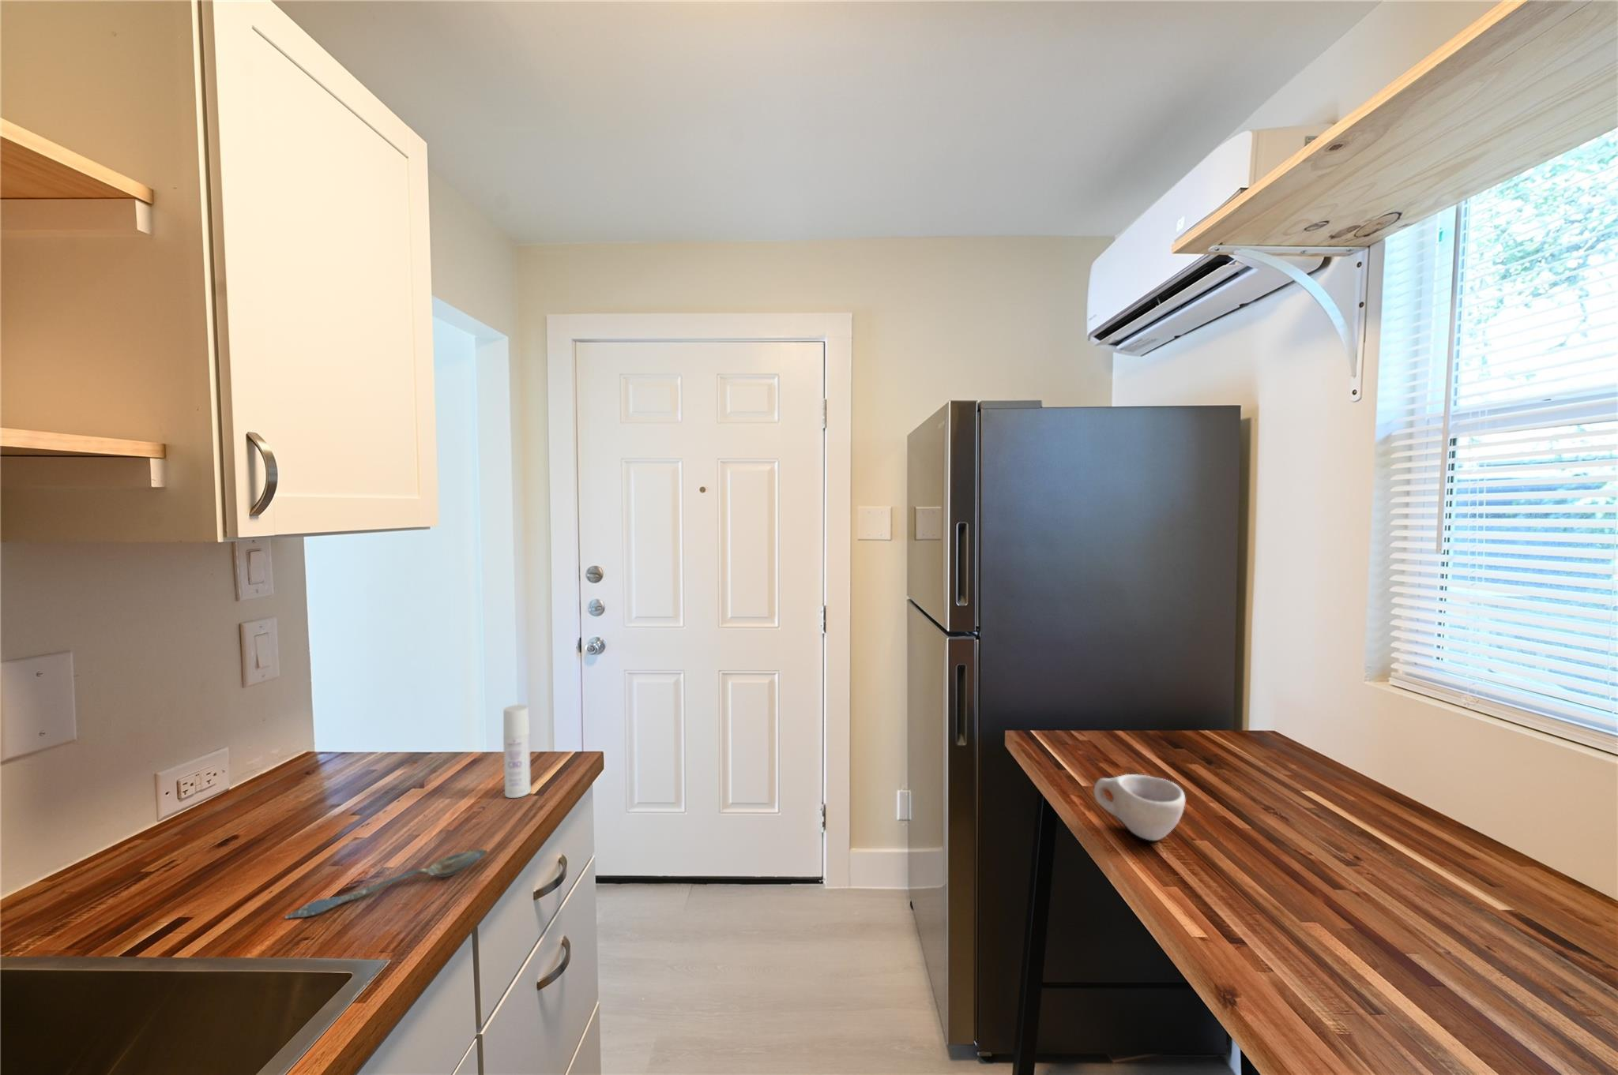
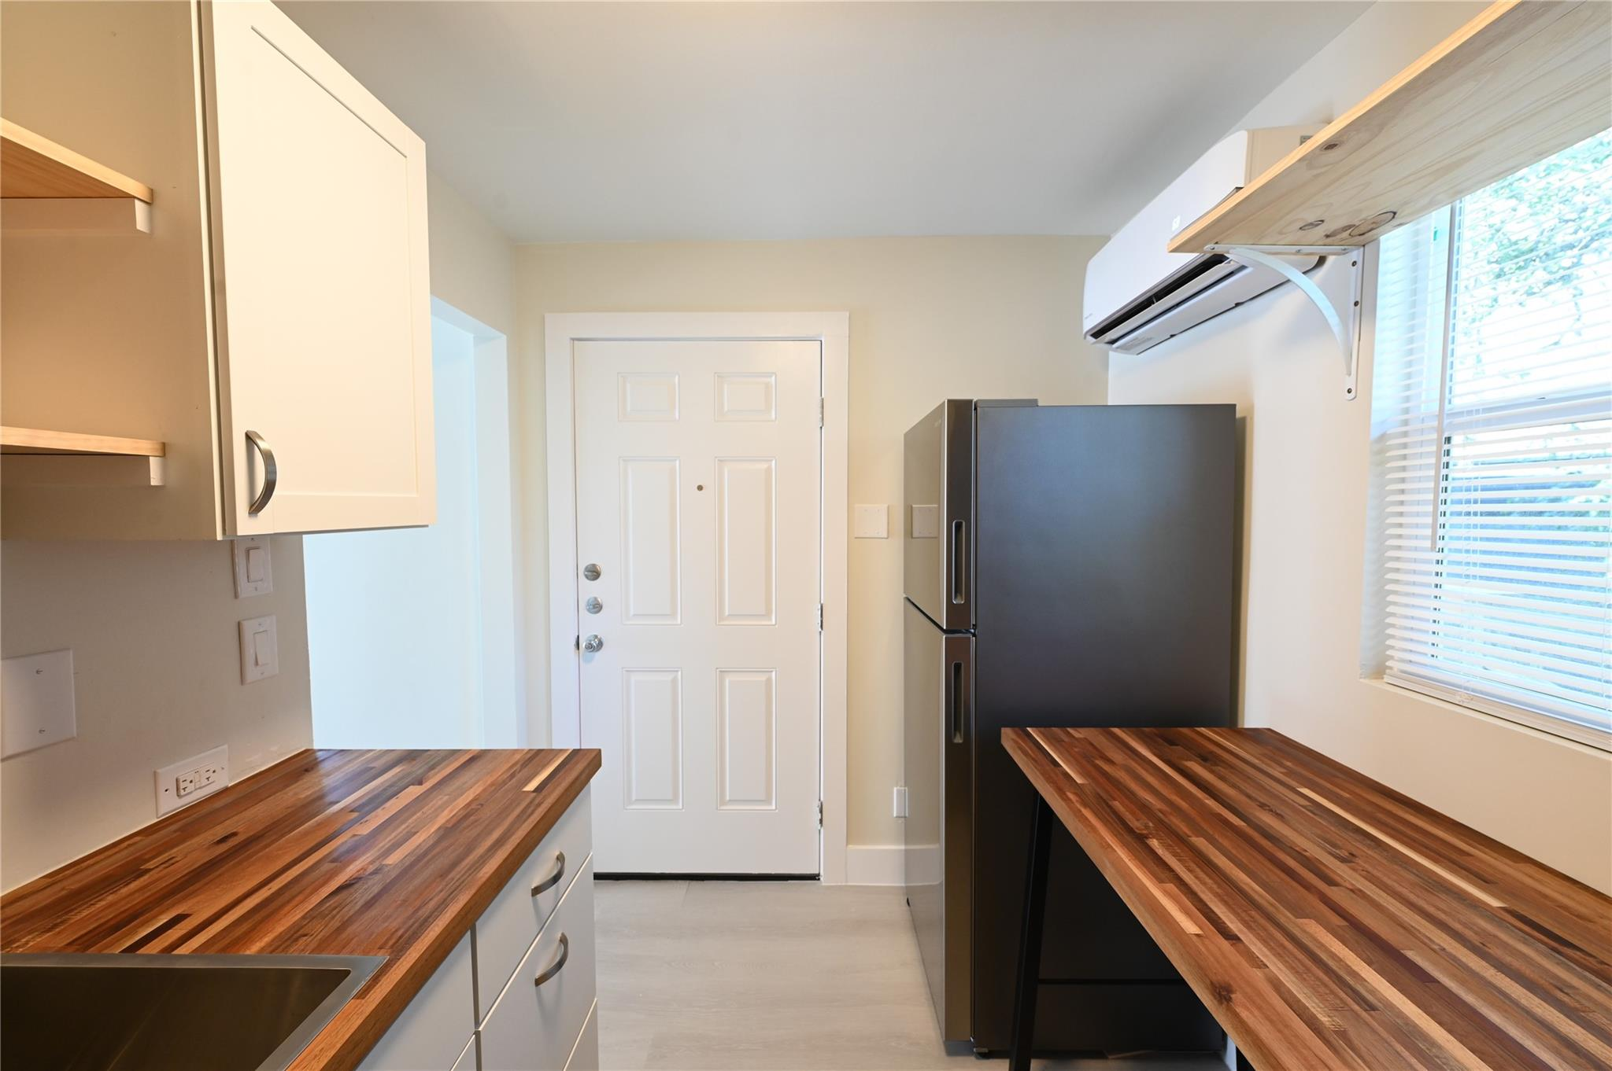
- bottle (516, 750)
- cup (1138, 809)
- spoon (394, 882)
